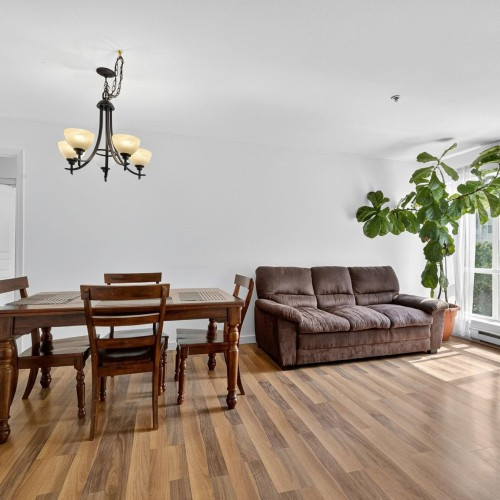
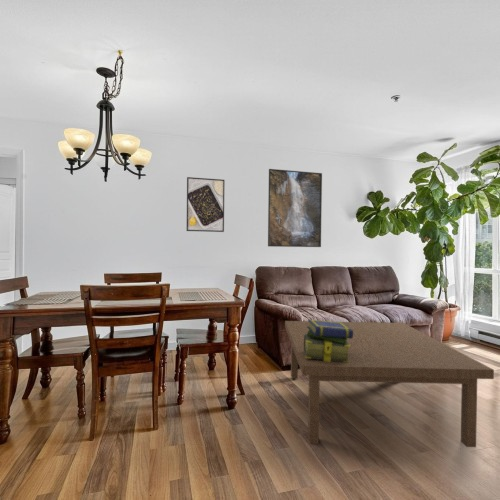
+ coffee table (364, 371)
+ stack of books (327, 338)
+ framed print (205, 205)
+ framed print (295, 209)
